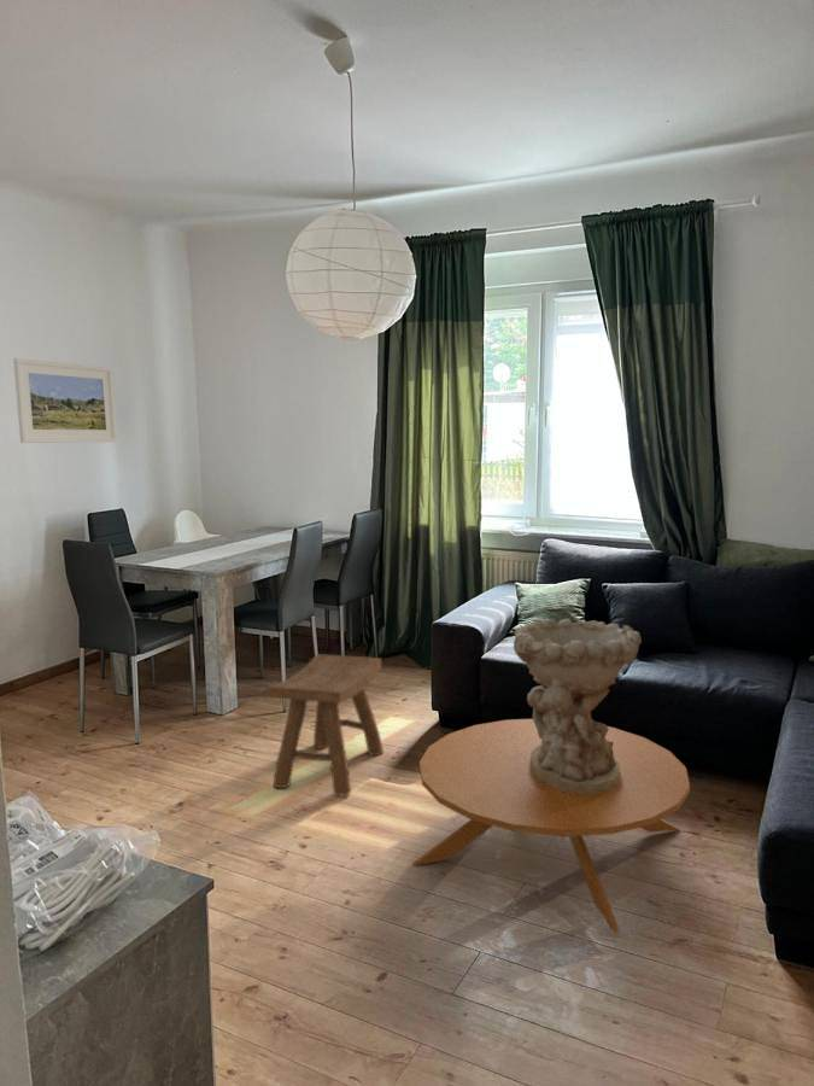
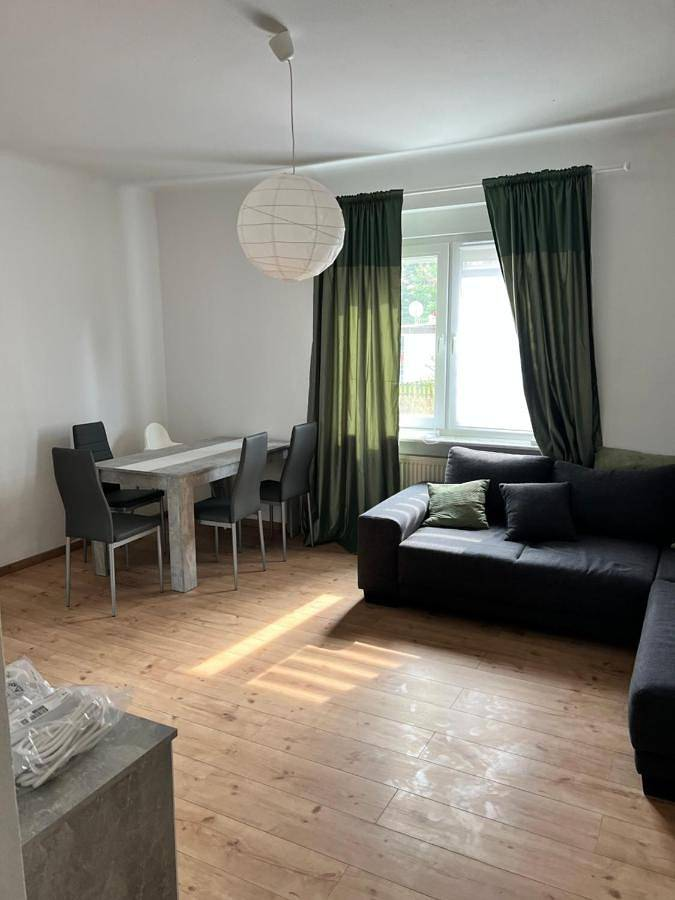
- stool (329, 719)
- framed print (69, 403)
- coffee table (550, 805)
- decorative bowl (574, 697)
